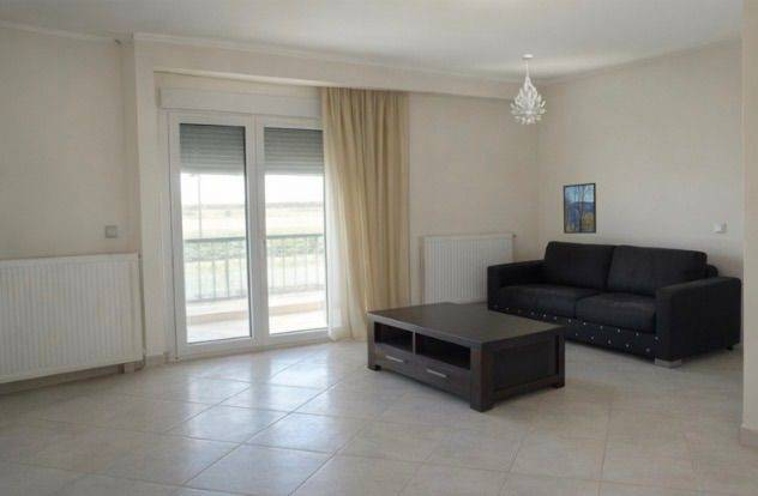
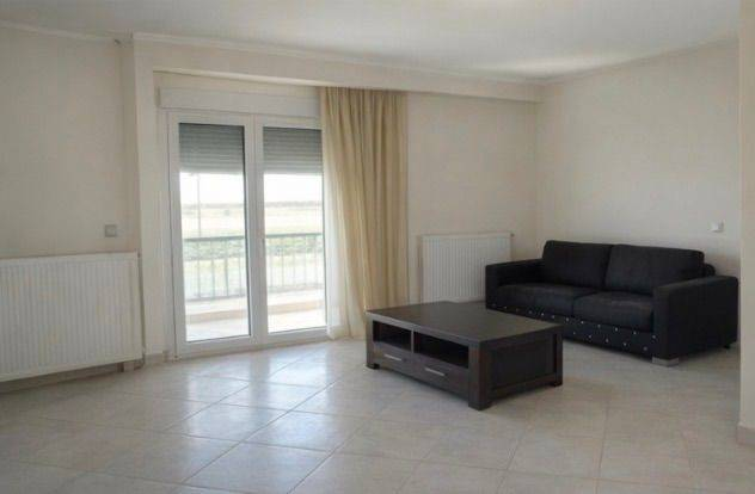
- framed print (579, 208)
- chandelier (525, 90)
